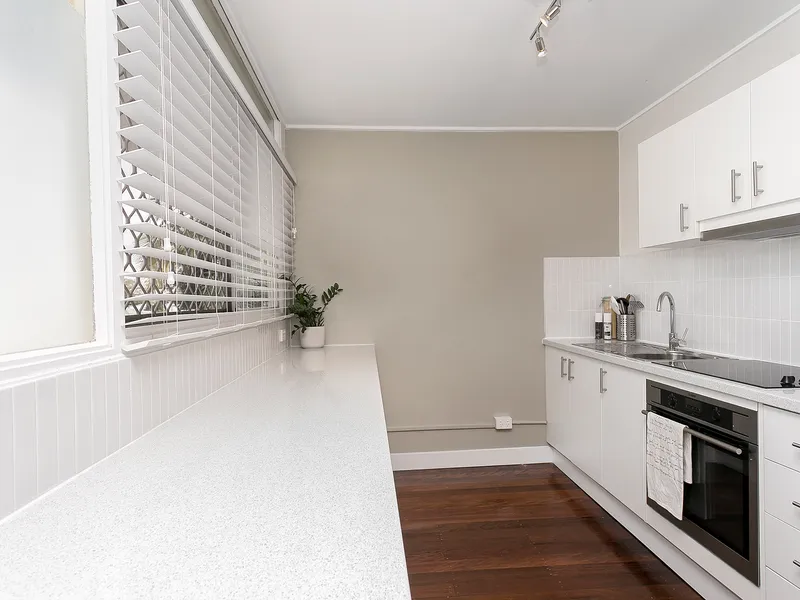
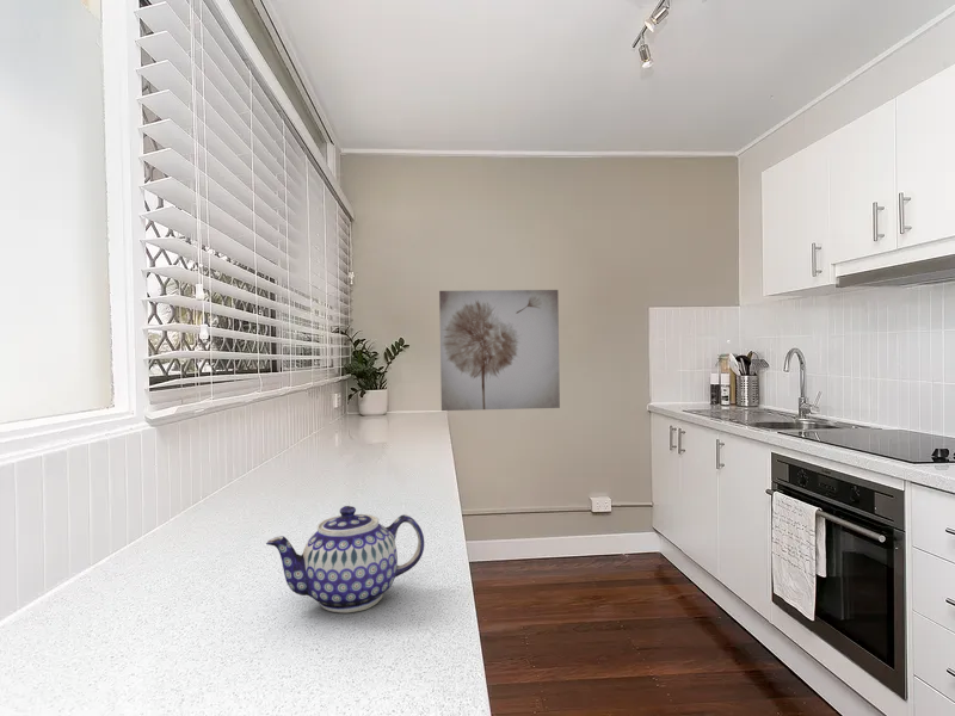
+ teapot (349, 553)
+ wall art (499, 350)
